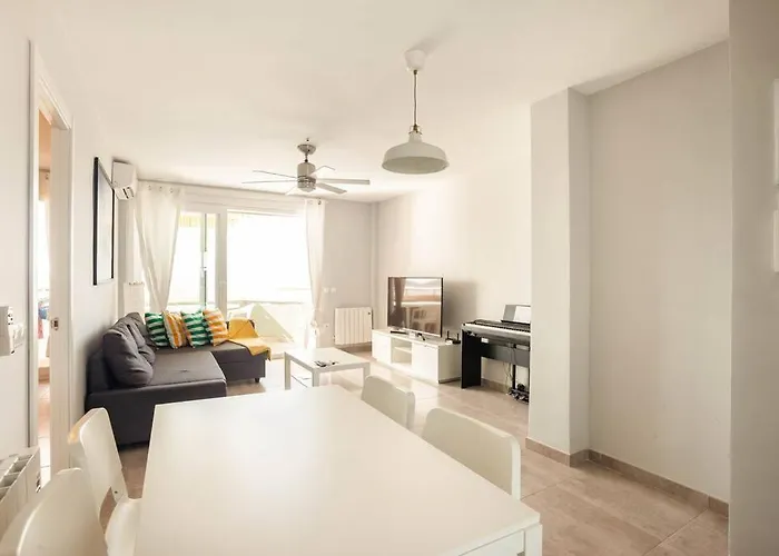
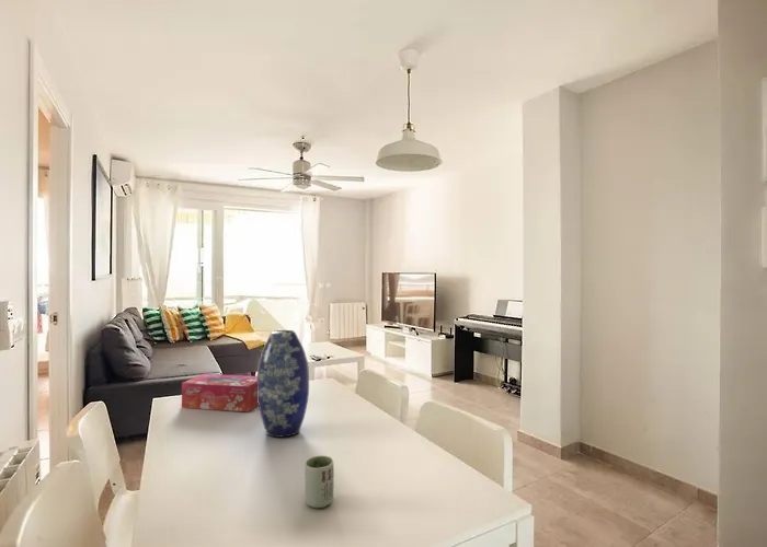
+ cup (319, 481)
+ tissue box (225, 392)
+ vase (283, 381)
